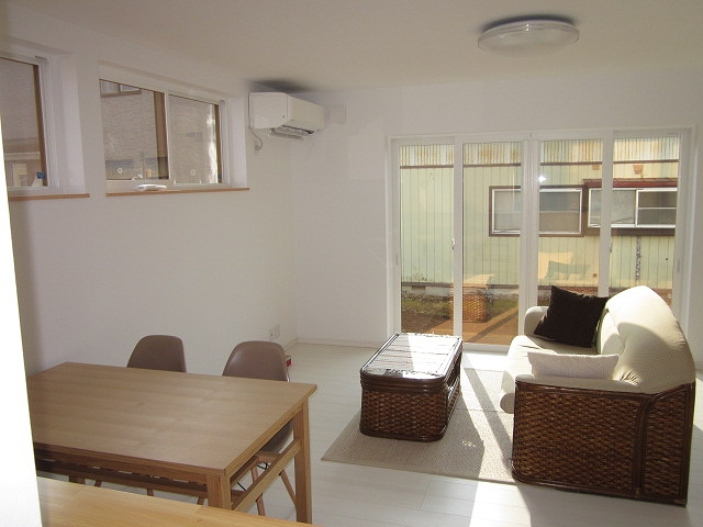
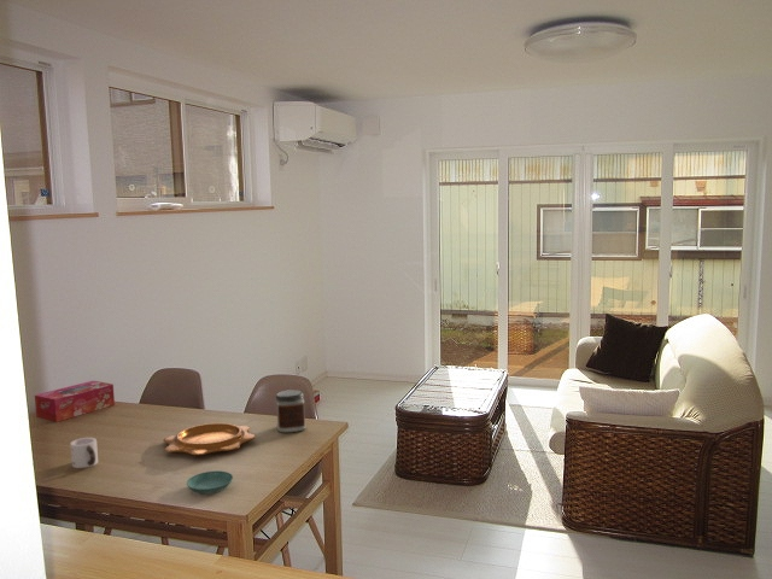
+ mug (86, 454)
+ saucer (210, 482)
+ decorative bowl (209, 438)
+ tissue box (75, 399)
+ jar (290, 410)
